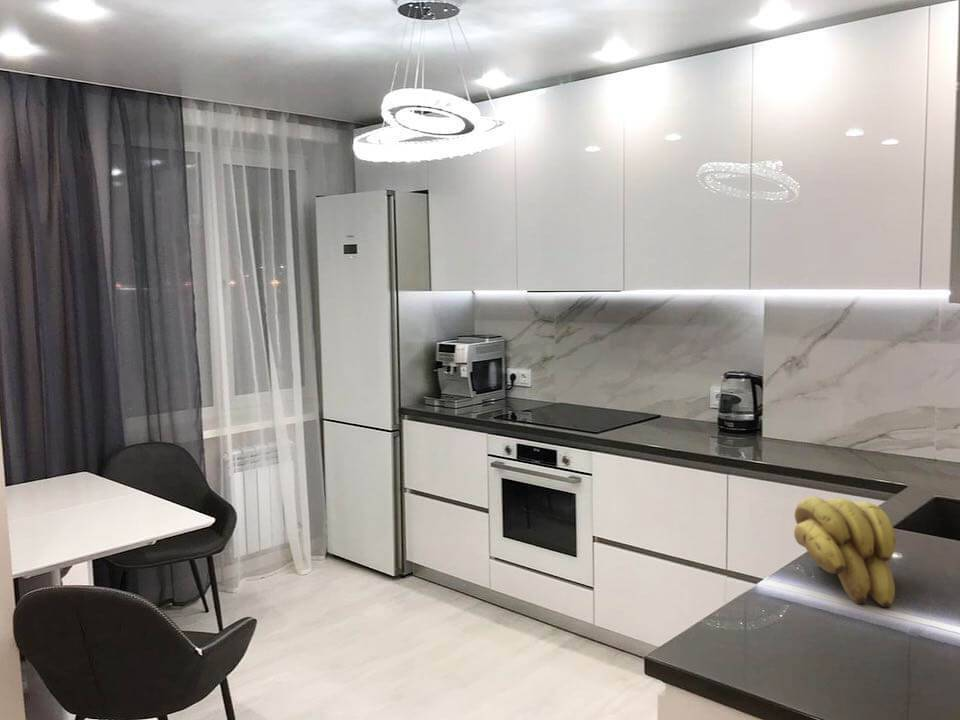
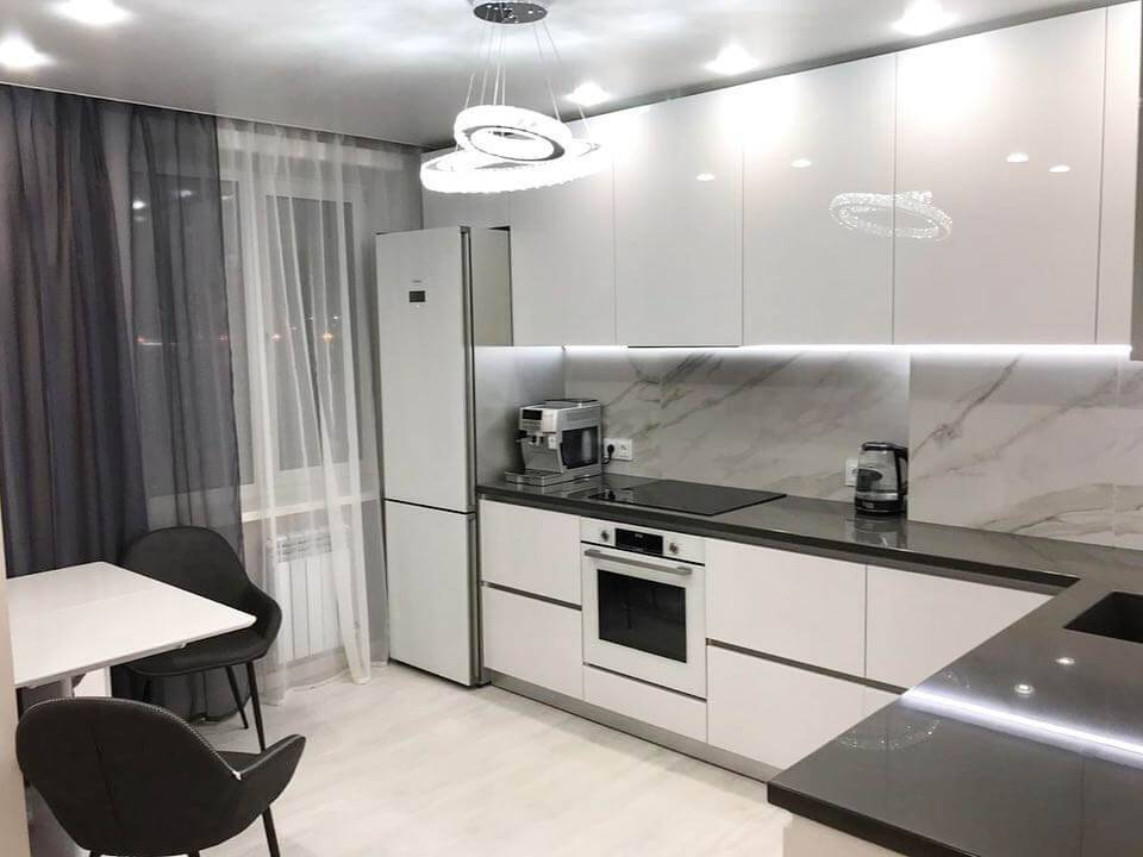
- banana bunch (843, 543)
